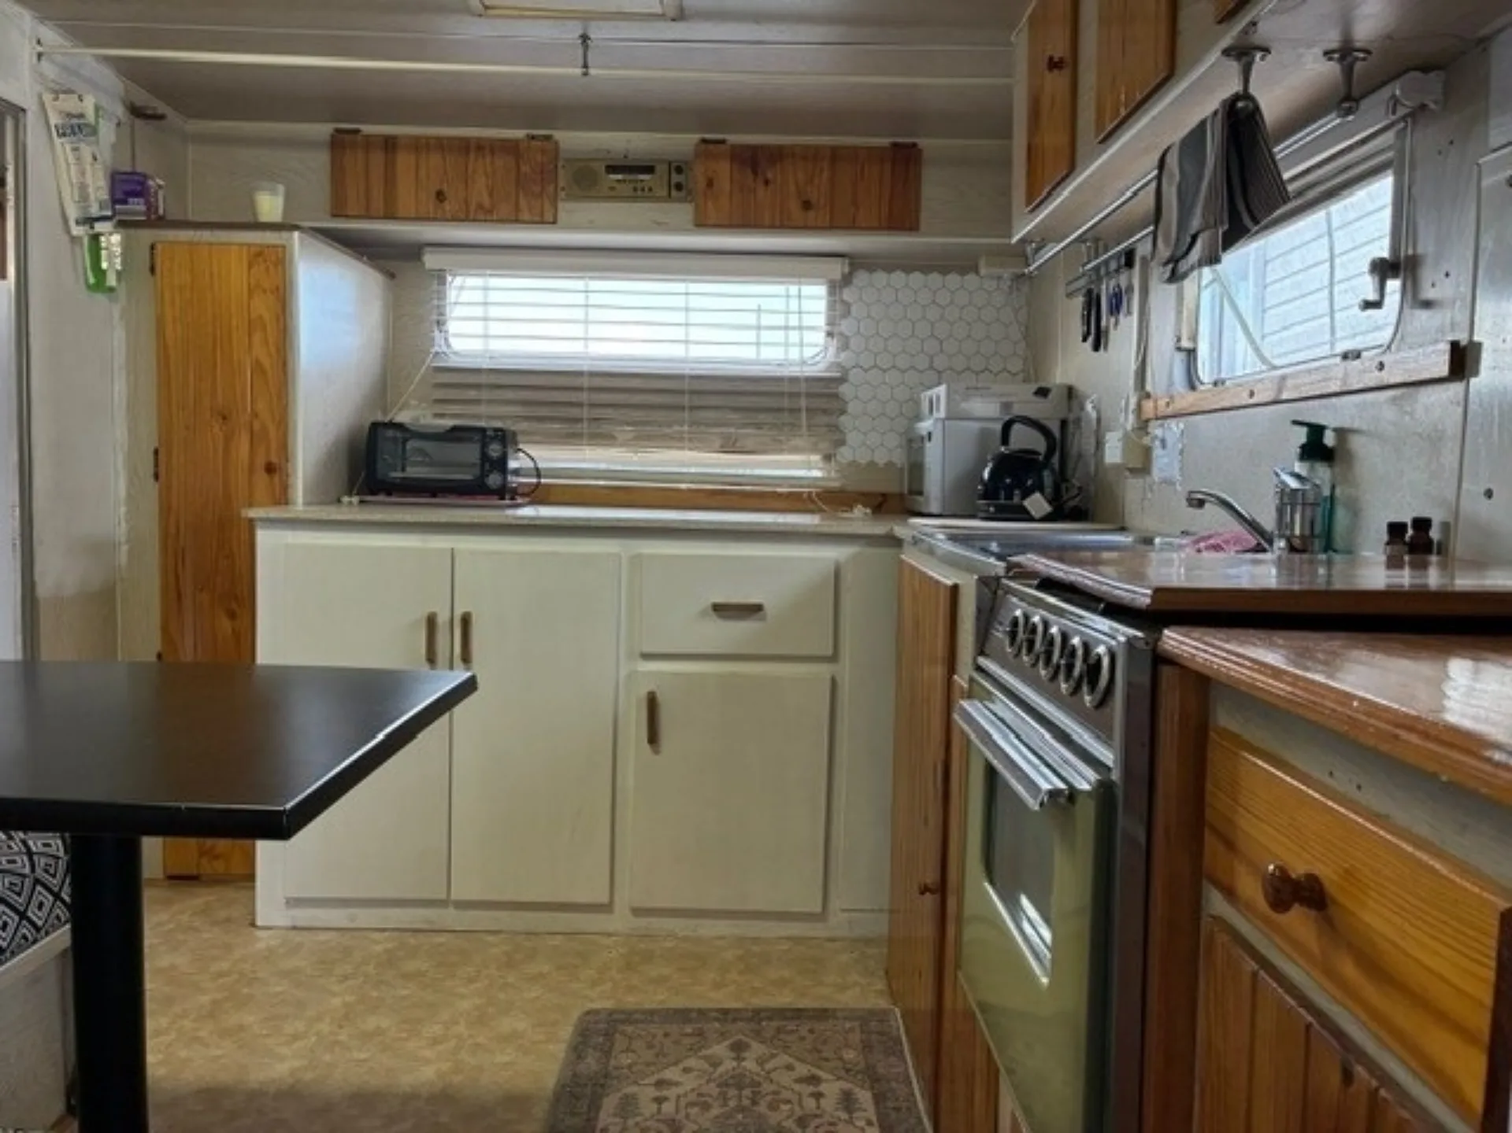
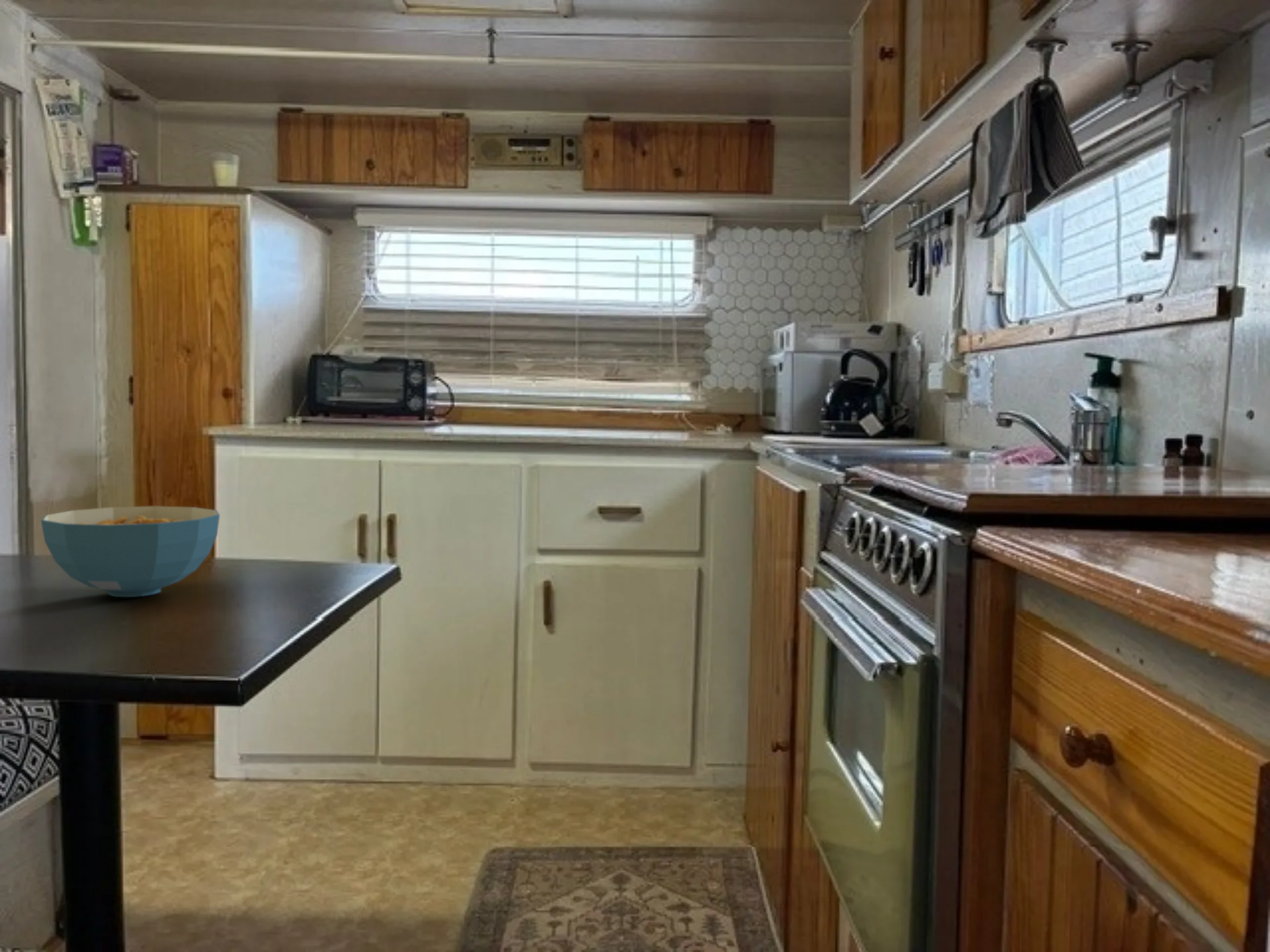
+ cereal bowl (134, 553)
